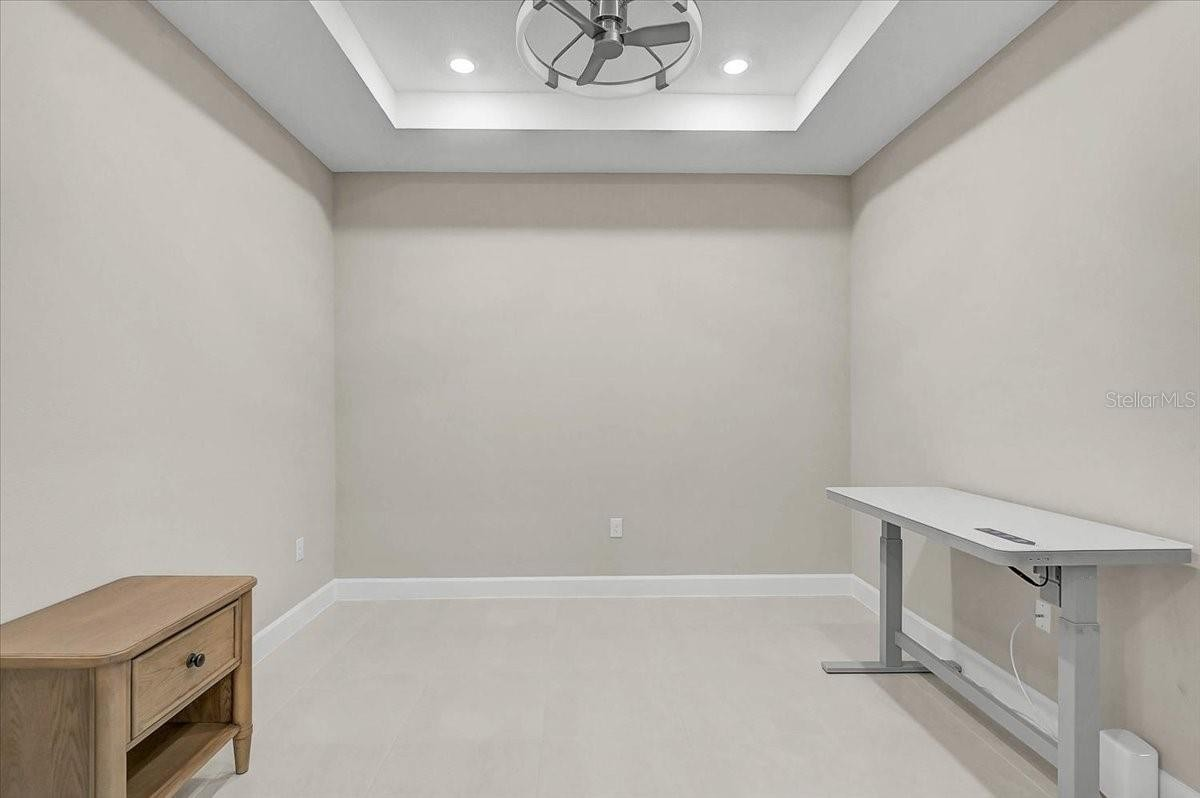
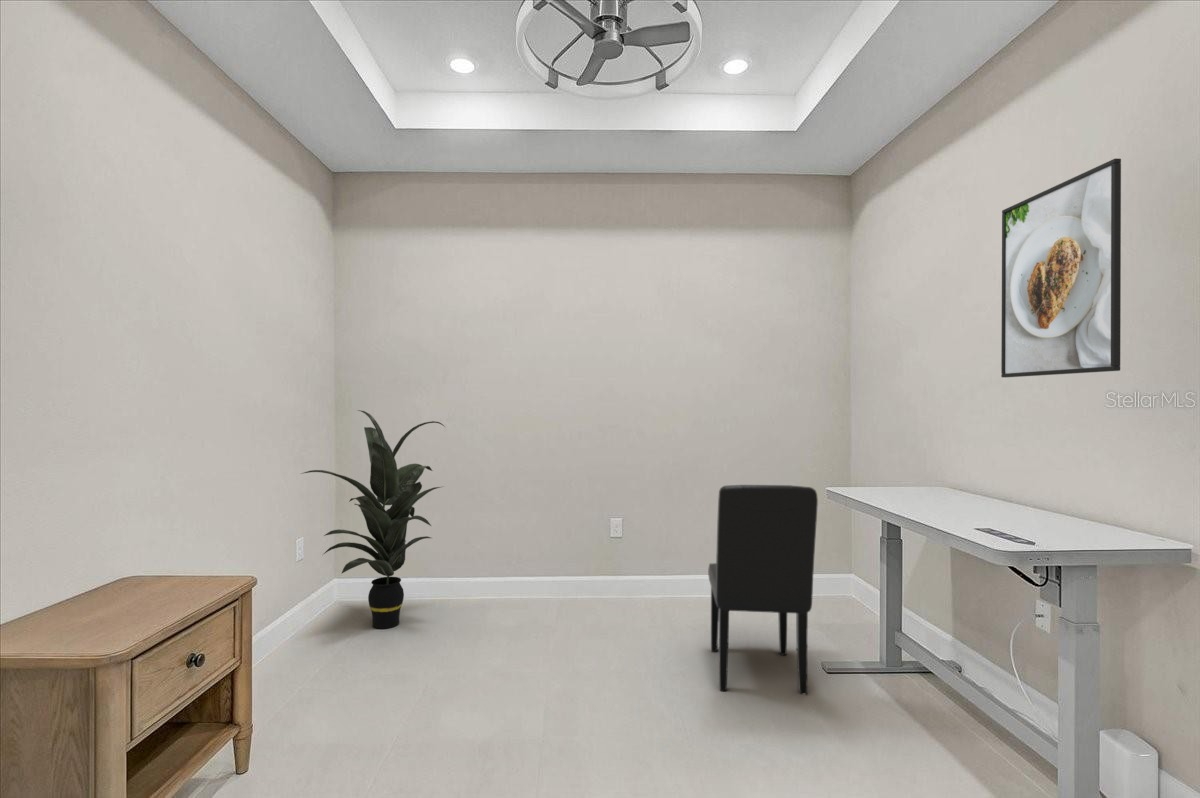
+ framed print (1054, 280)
+ indoor plant (381, 516)
+ chair (757, 576)
